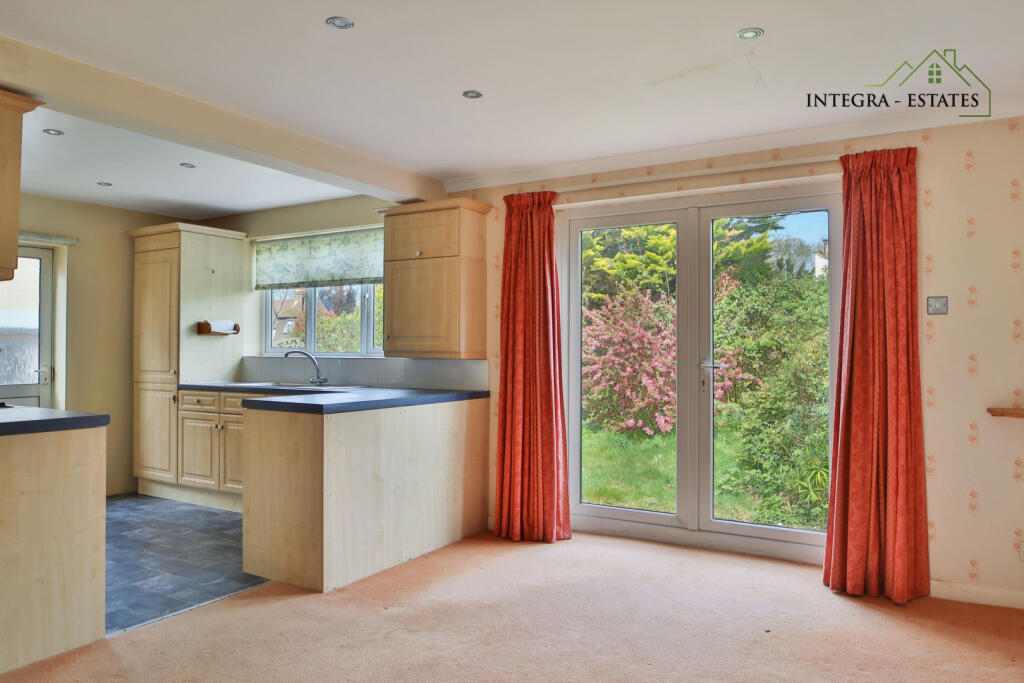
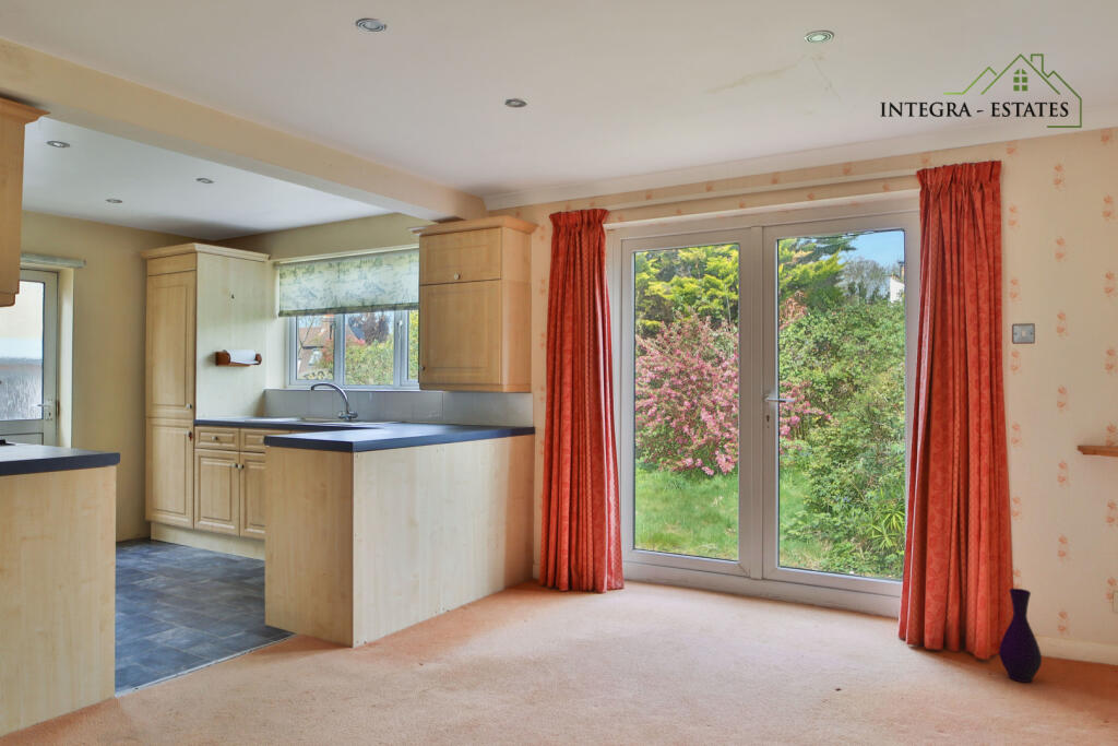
+ vase (1020, 633)
